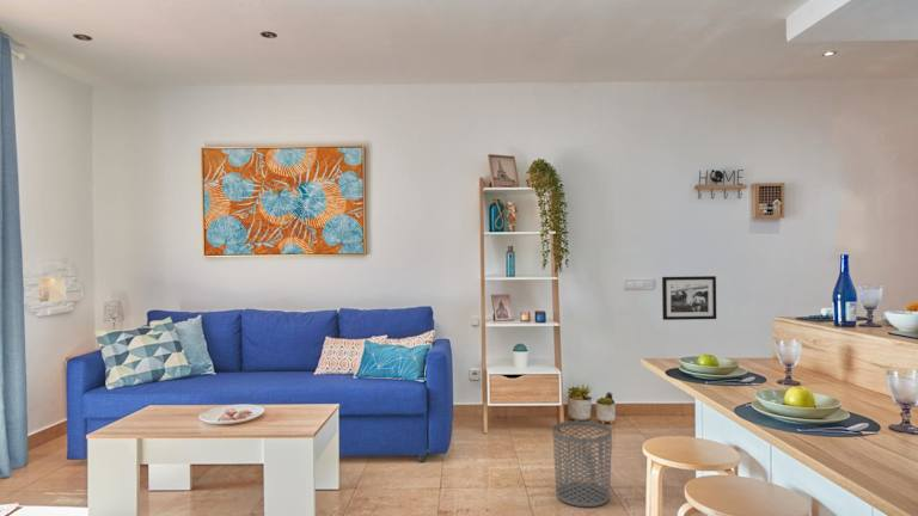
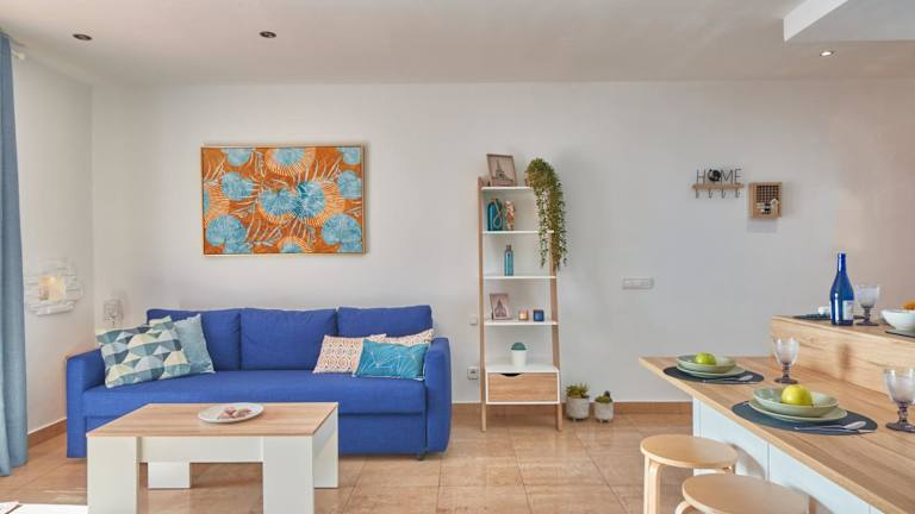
- waste bin (582, 462)
- picture frame (688, 297)
